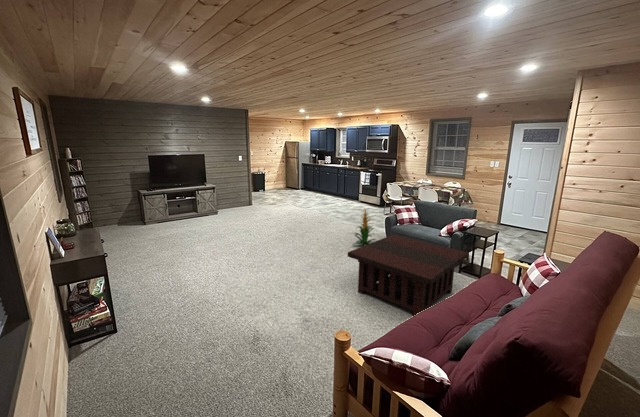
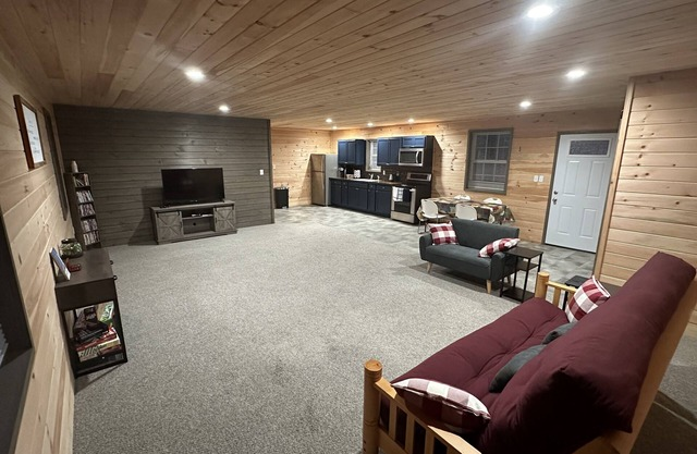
- indoor plant (365, 226)
- coffee table (406, 272)
